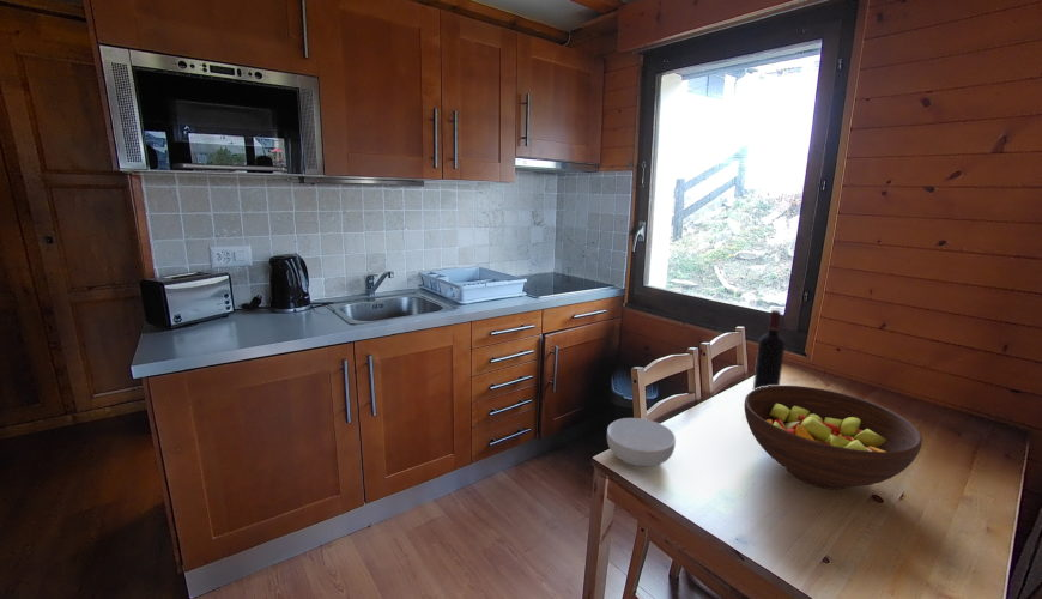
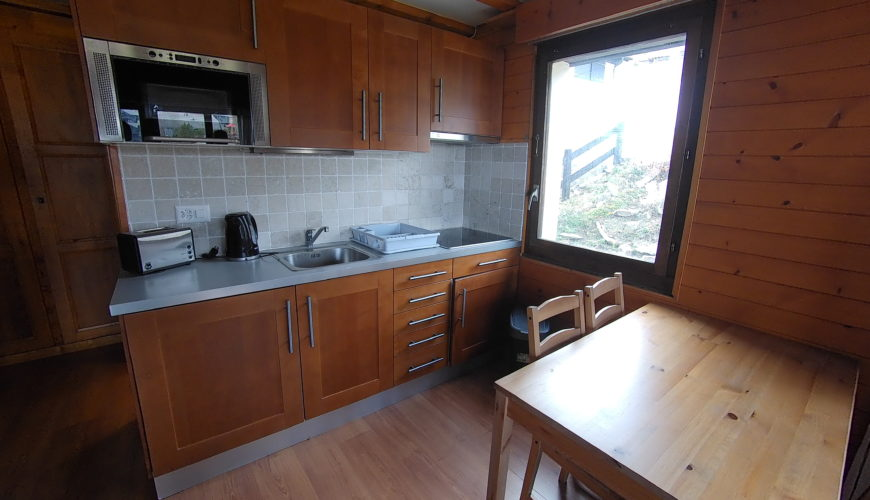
- cereal bowl (640, 444)
- fruit bowl (820, 443)
- wine bottle (770, 353)
